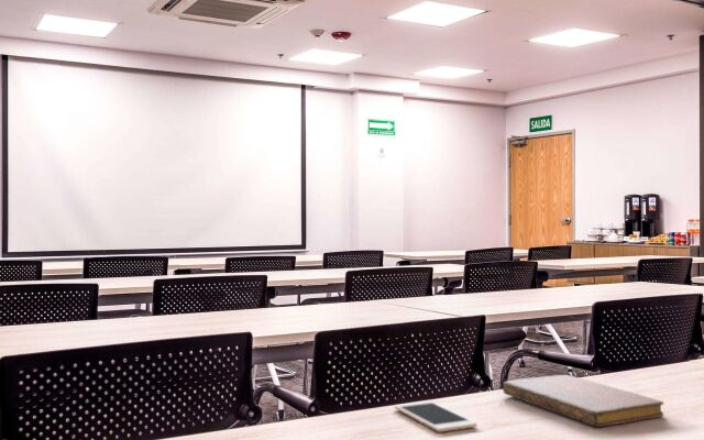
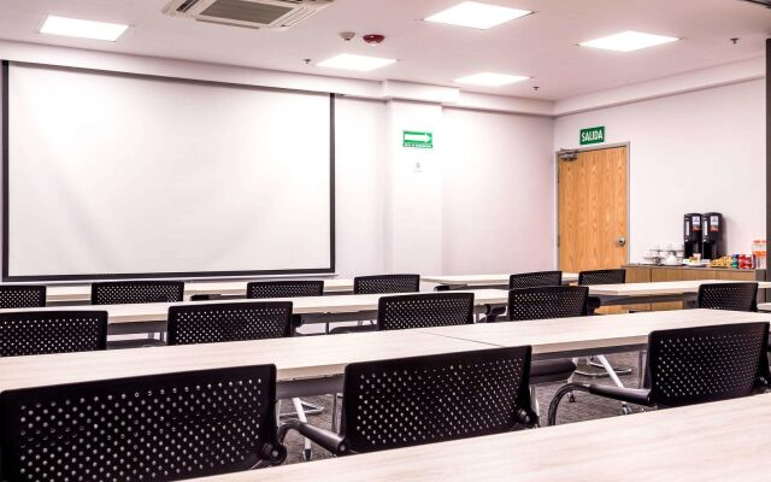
- notebook (579, 397)
- cell phone (433, 415)
